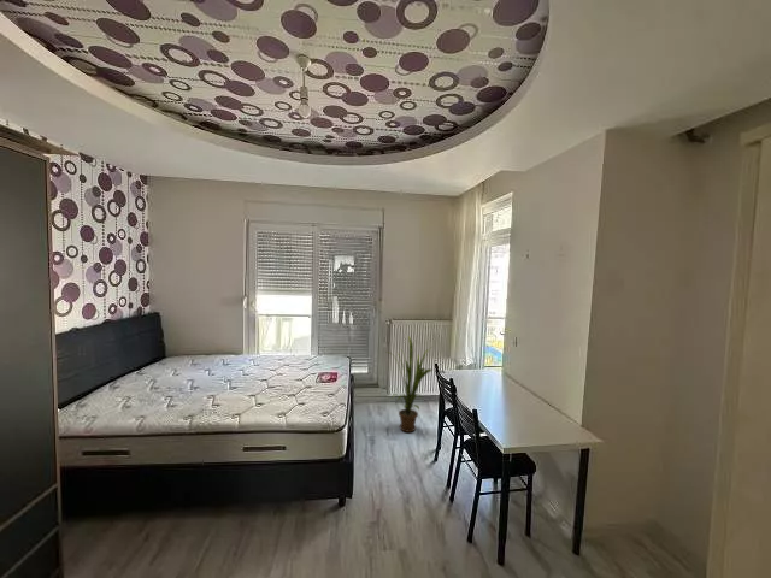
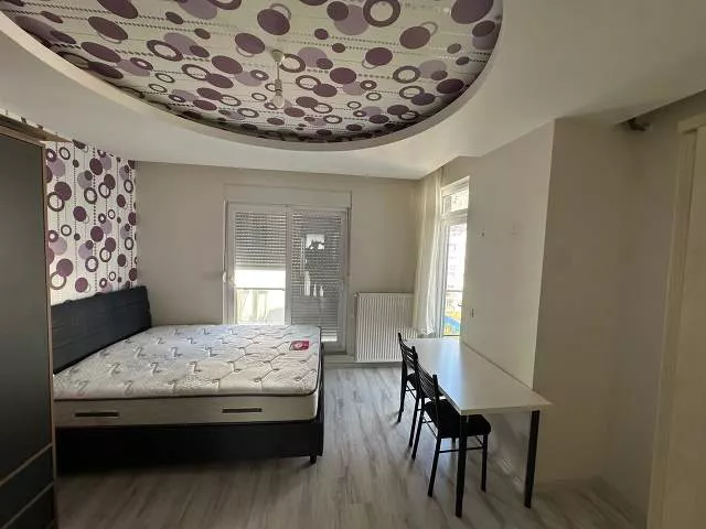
- house plant (407, 383)
